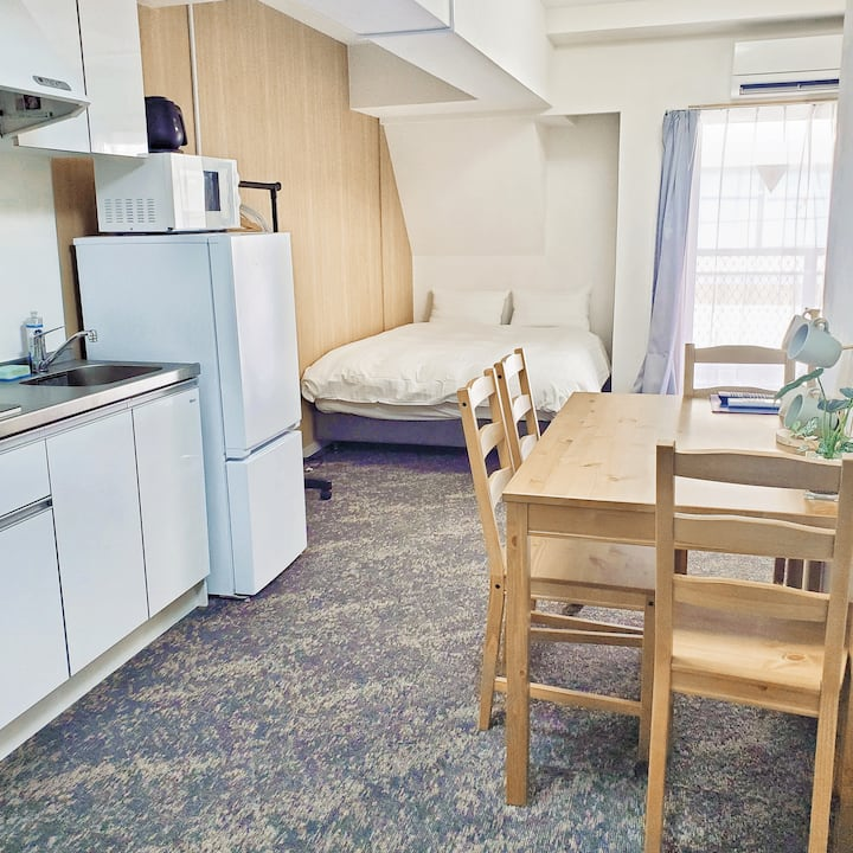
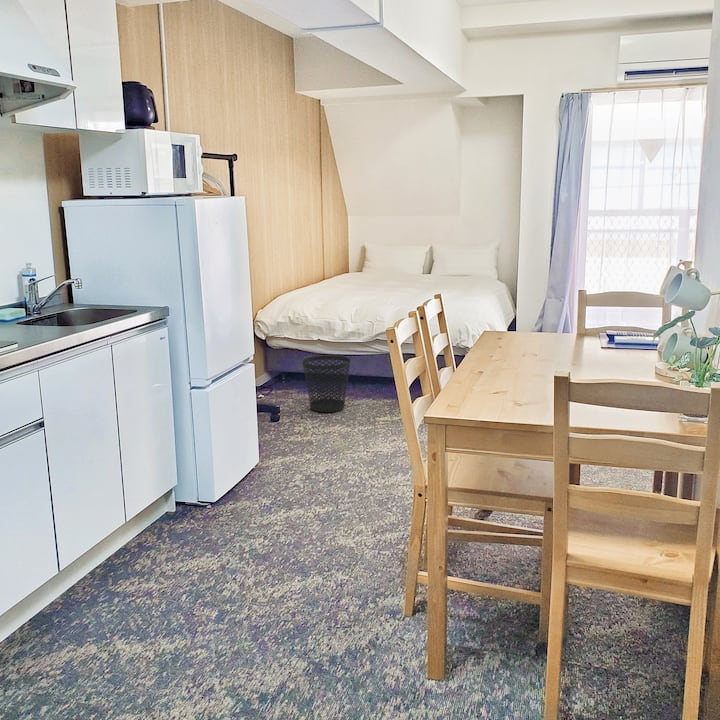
+ wastebasket (326, 384)
